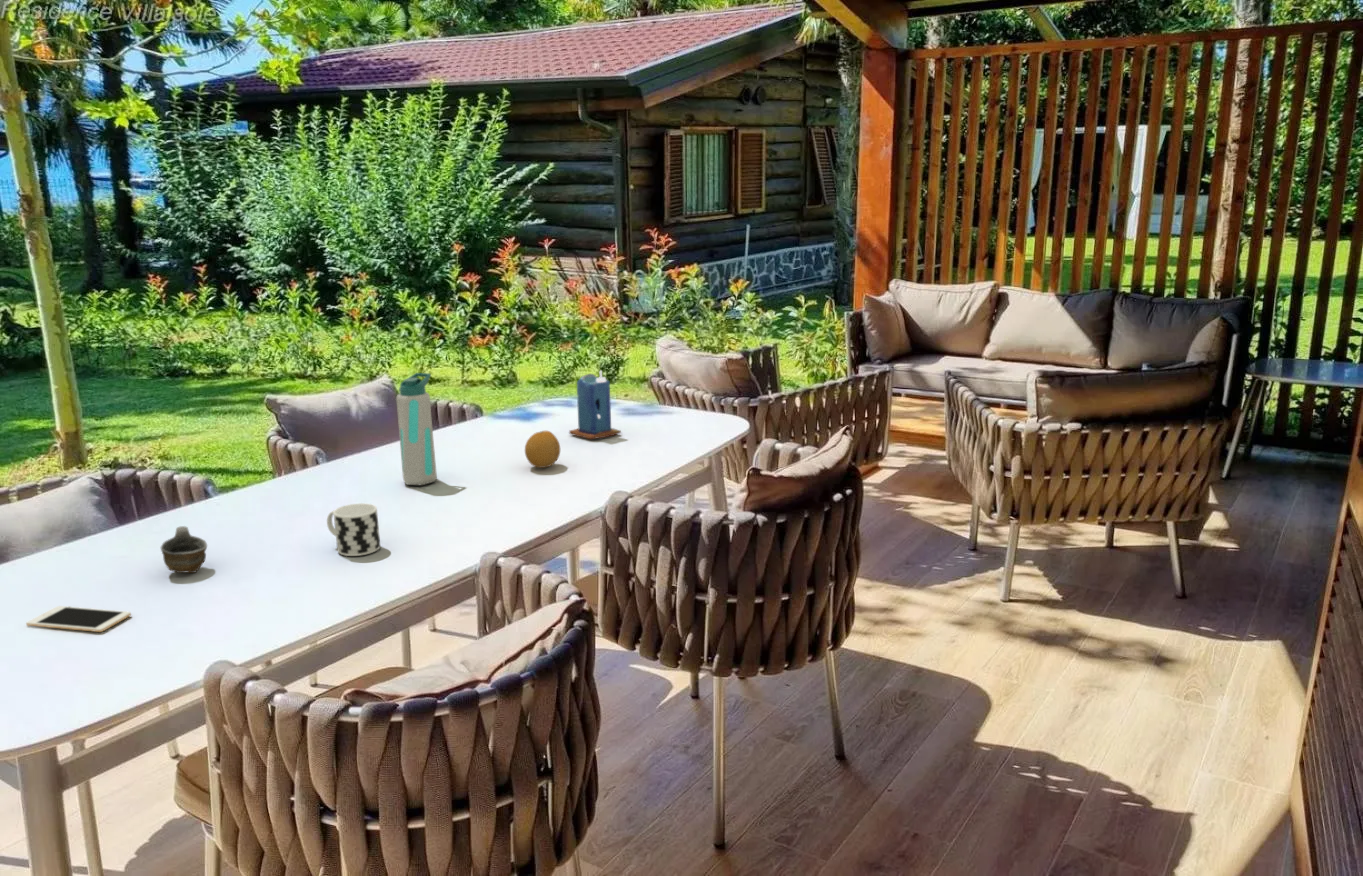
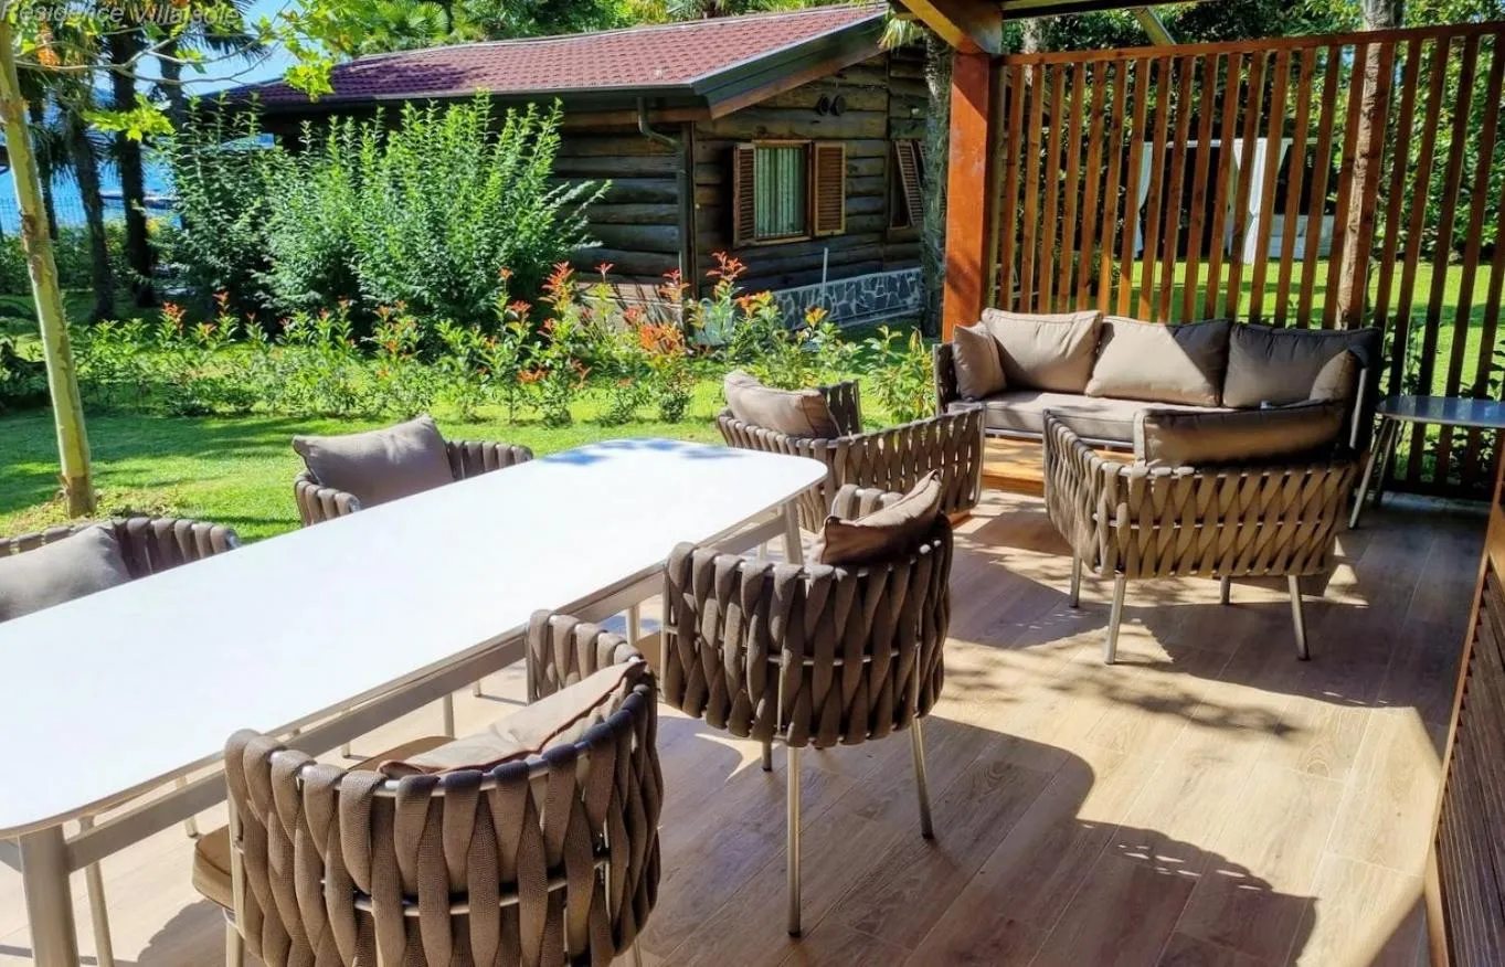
- cup (351, 528)
- cell phone (79, 618)
- fruit (542, 449)
- water bottle (417, 429)
- candle (594, 402)
- cup (186, 551)
